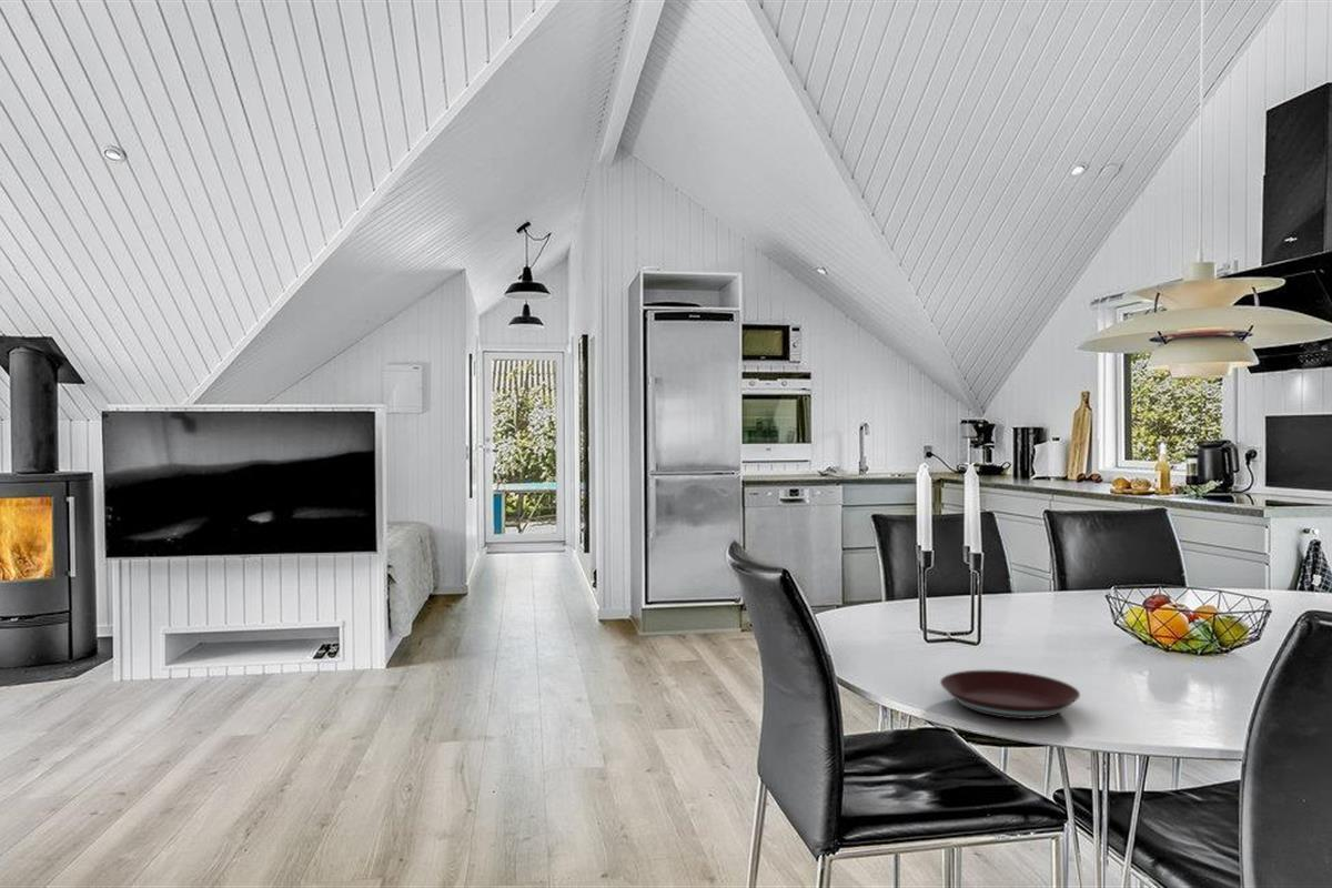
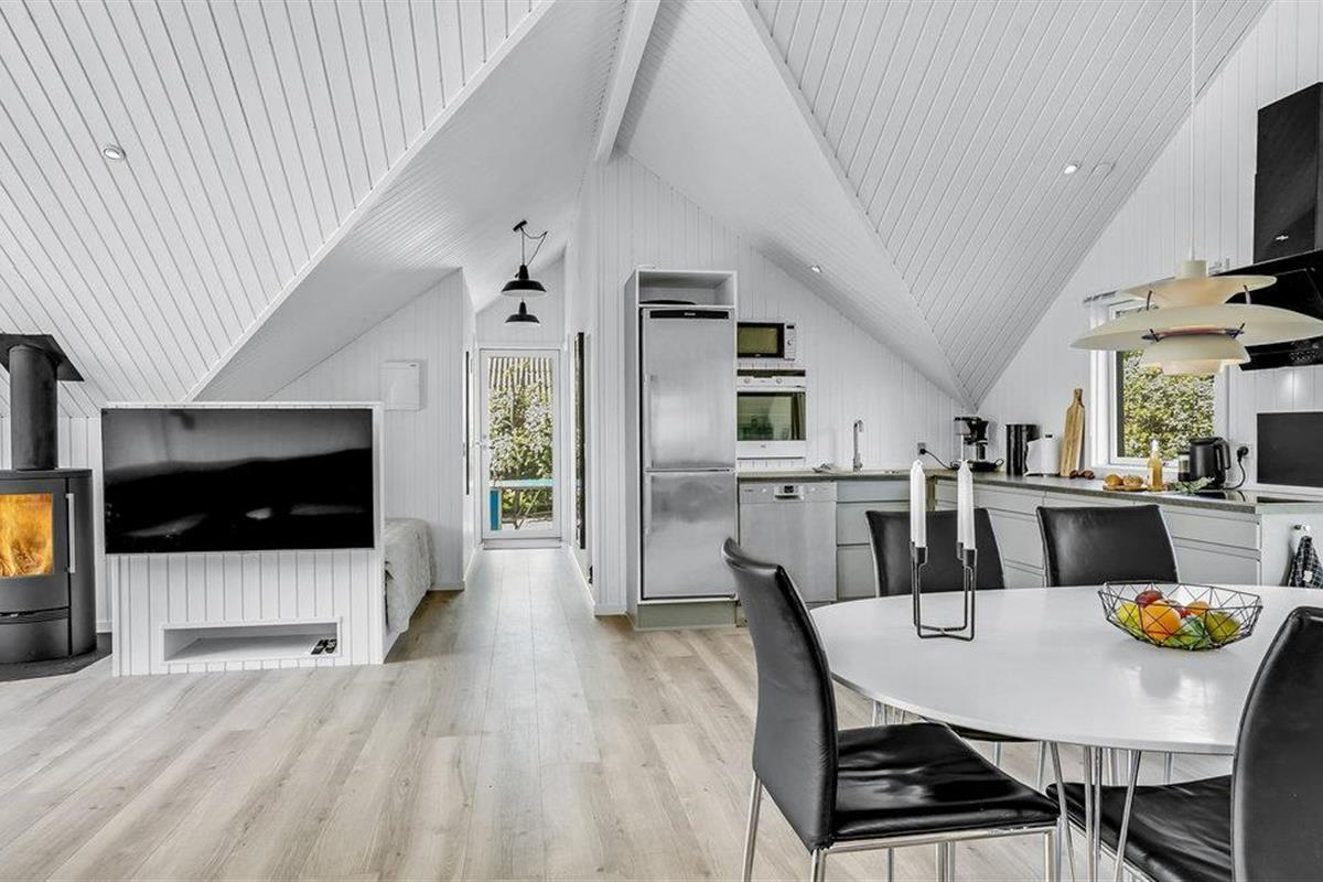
- plate (1008, 695)
